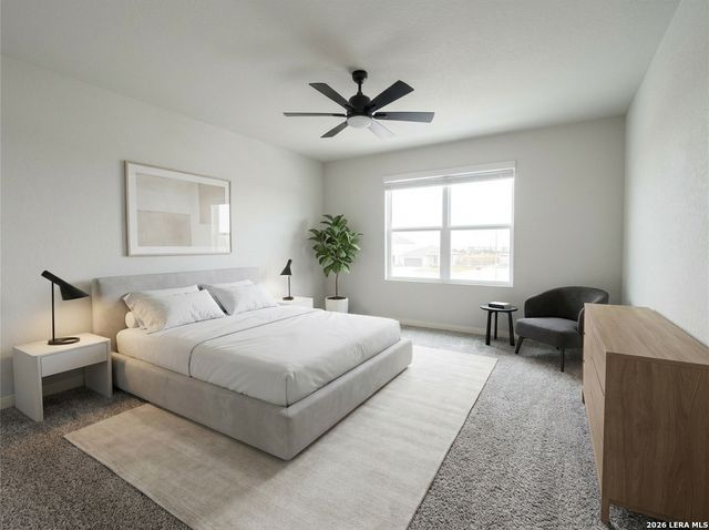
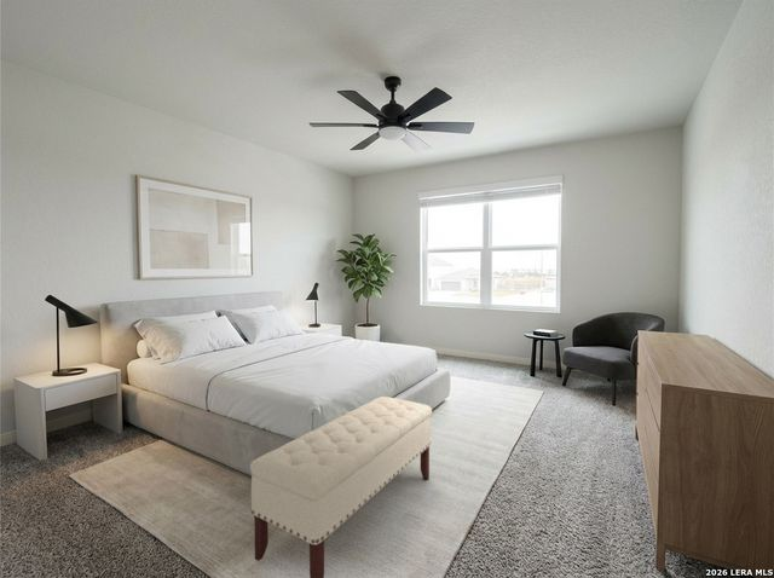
+ bench (356, 469)
